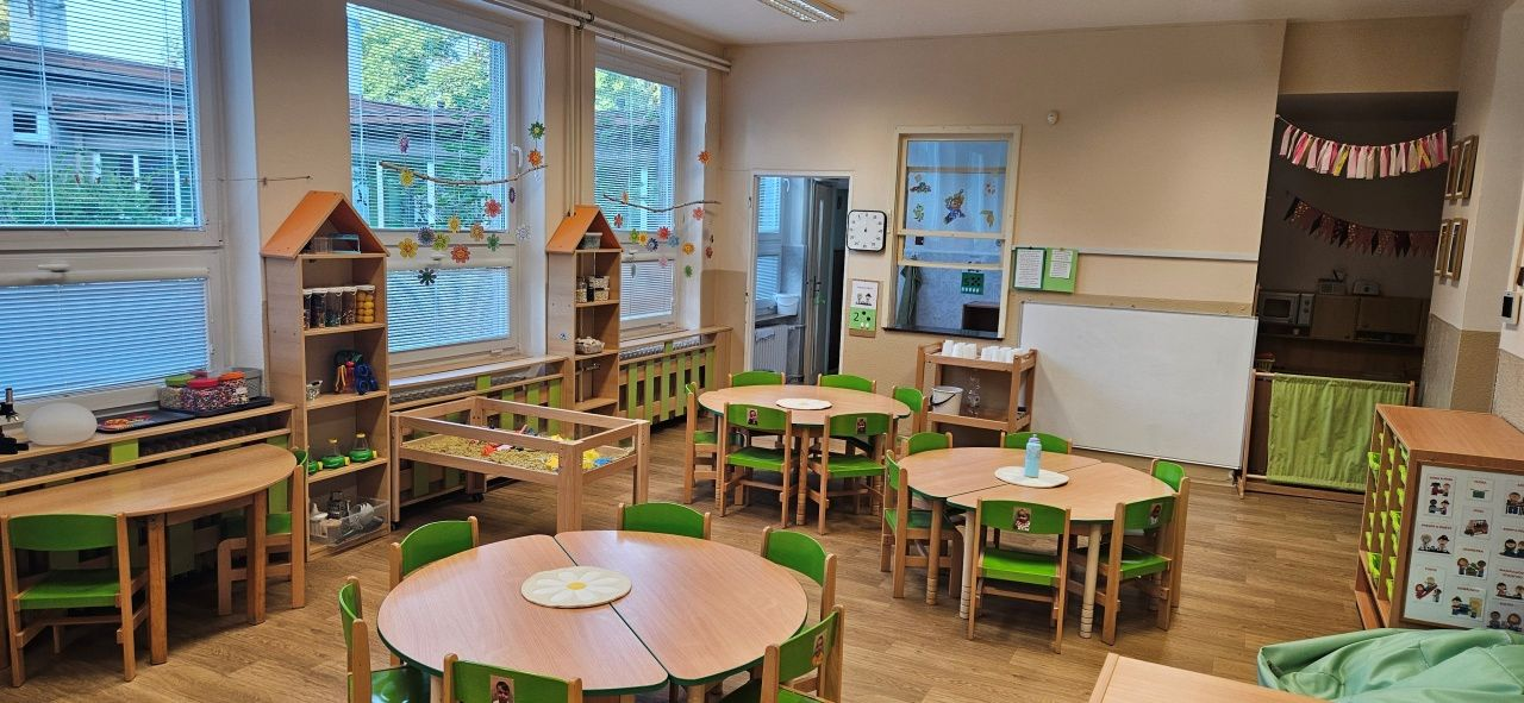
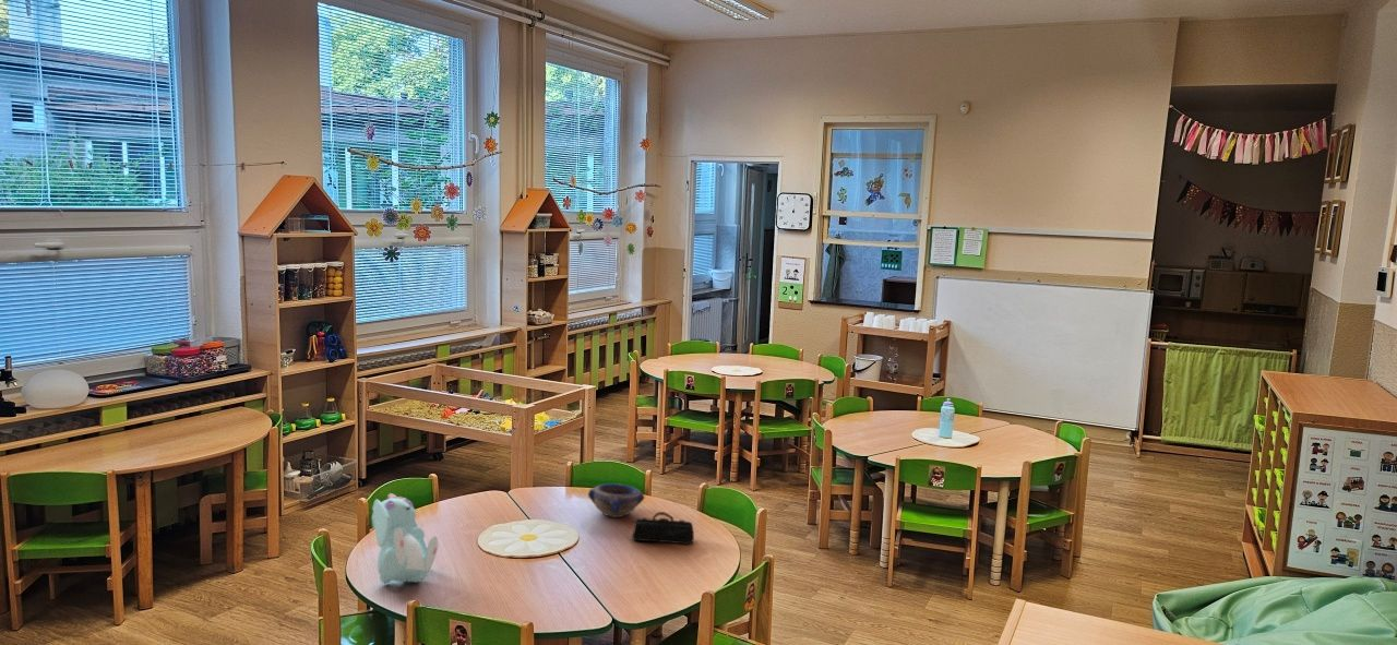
+ stuffed animal (394, 540)
+ bowl (616, 500)
+ pencil case (662, 525)
